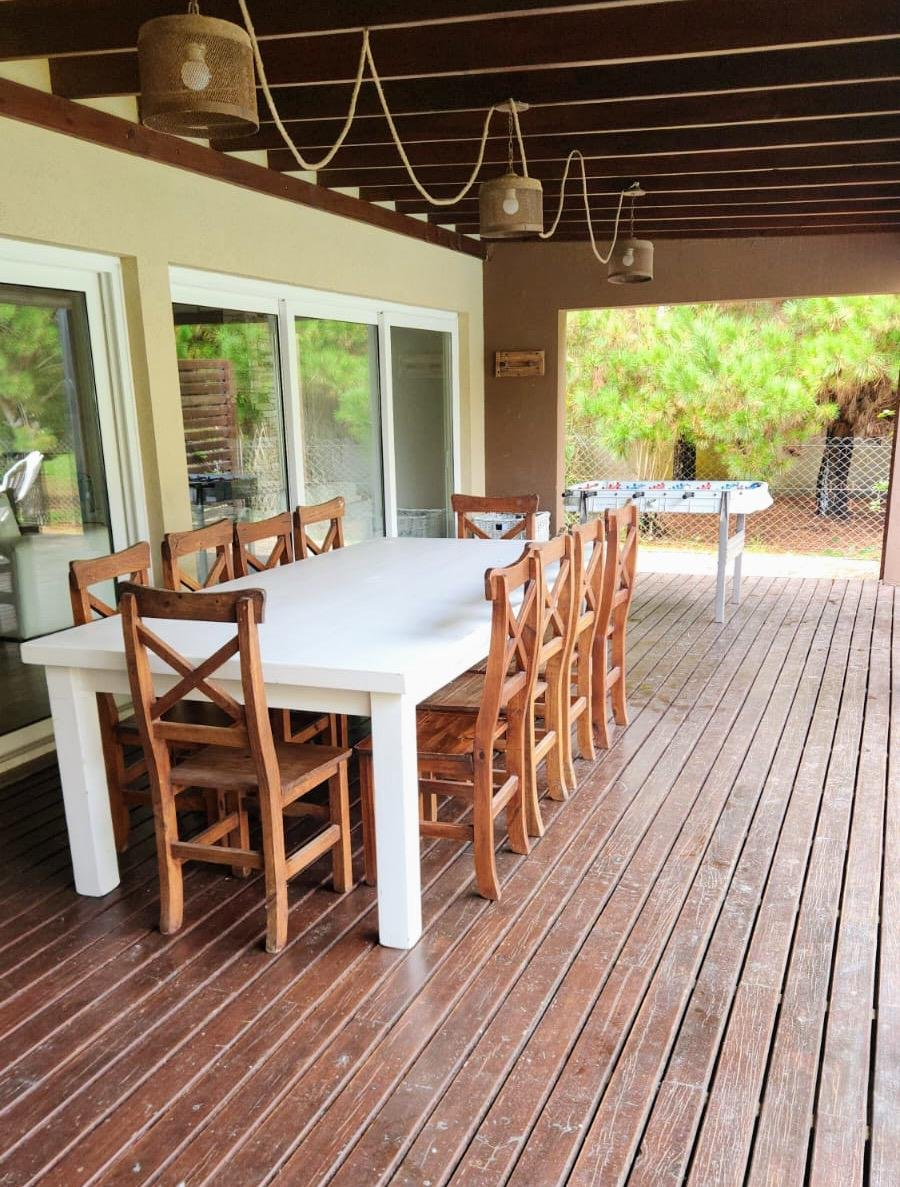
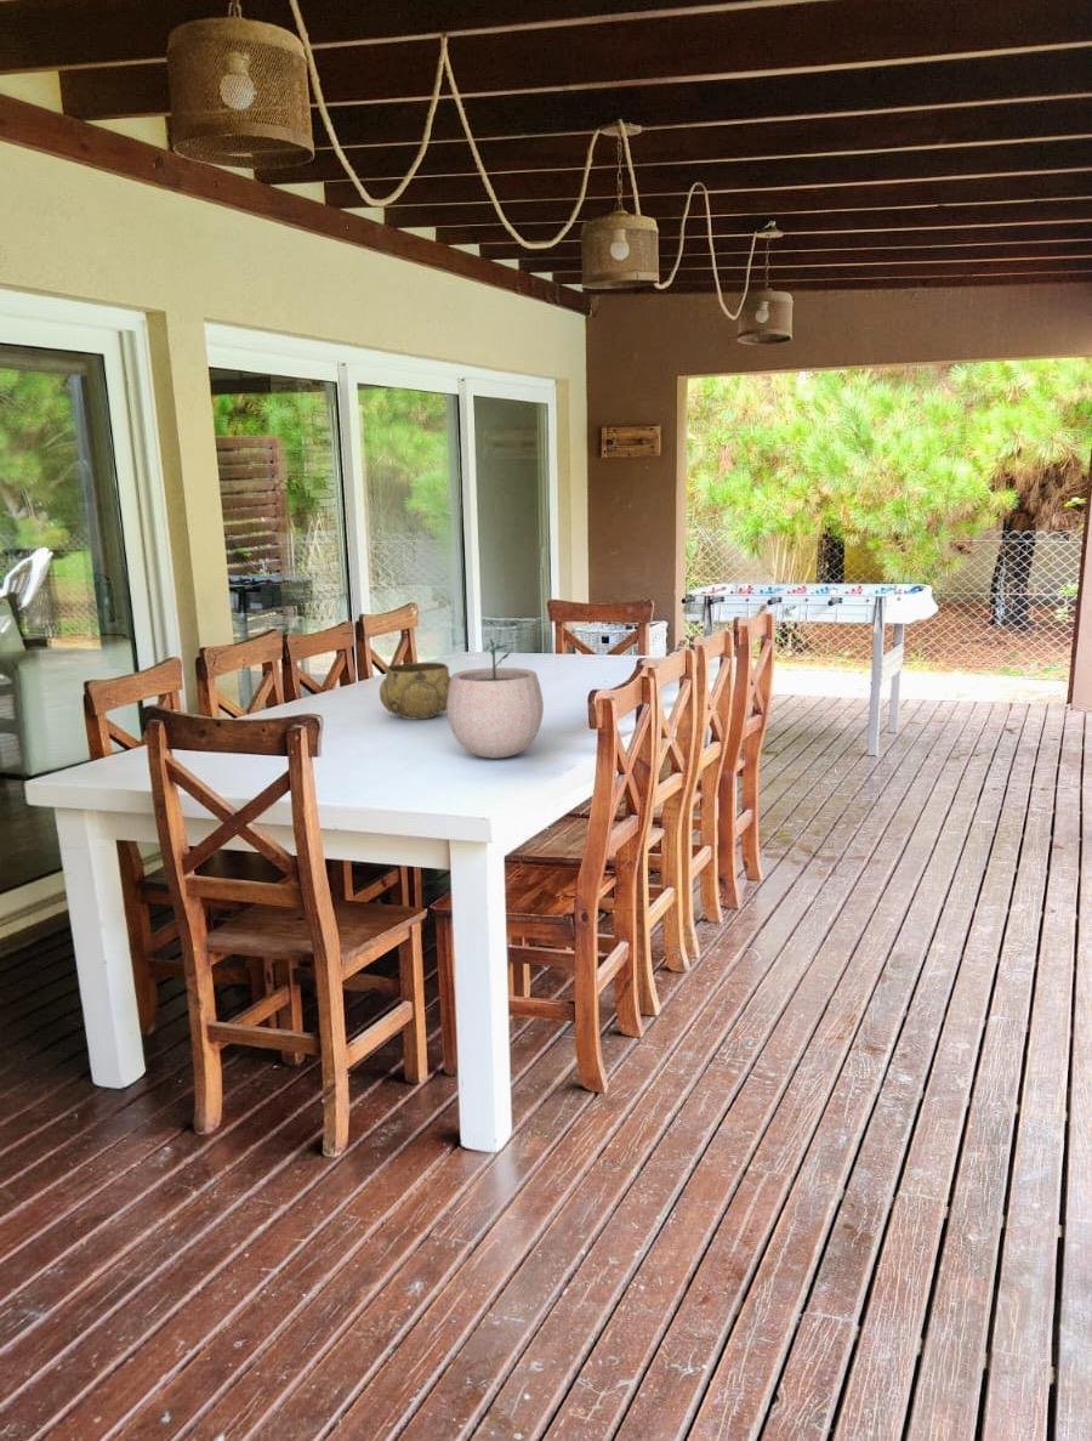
+ decorative bowl (417, 691)
+ plant pot (494, 697)
